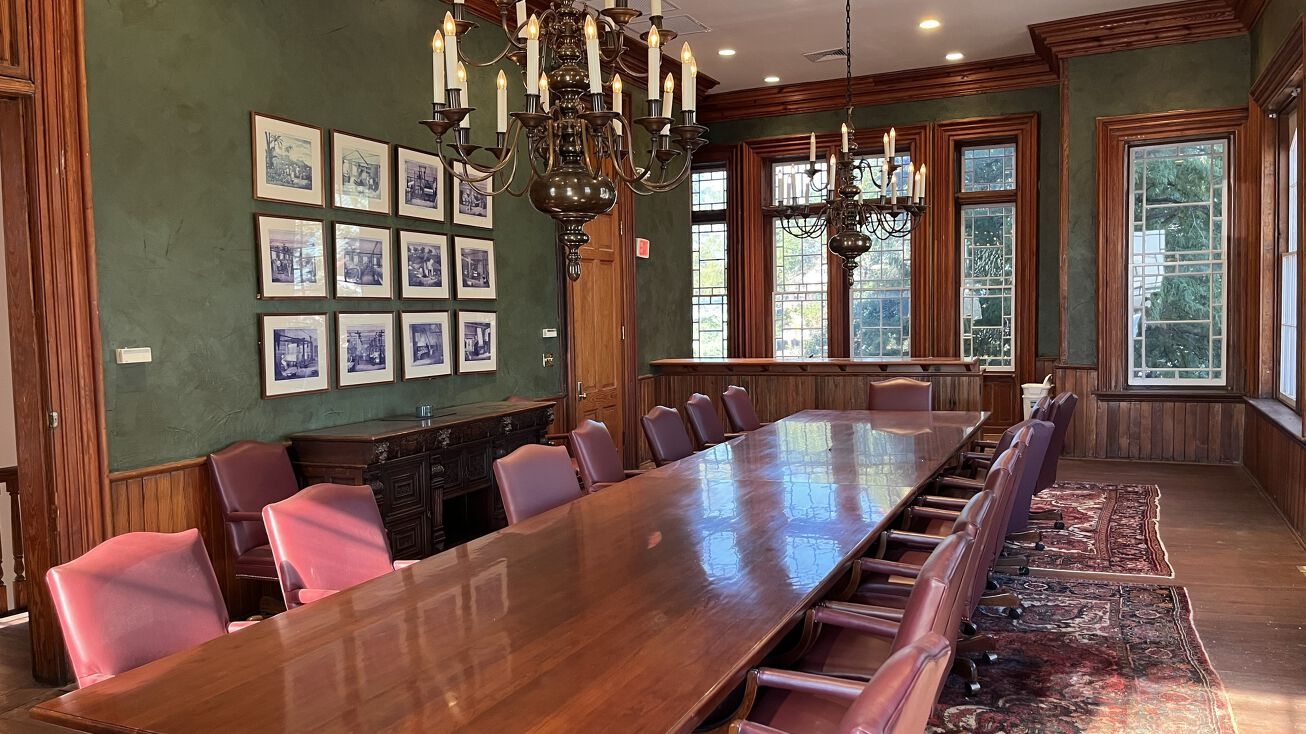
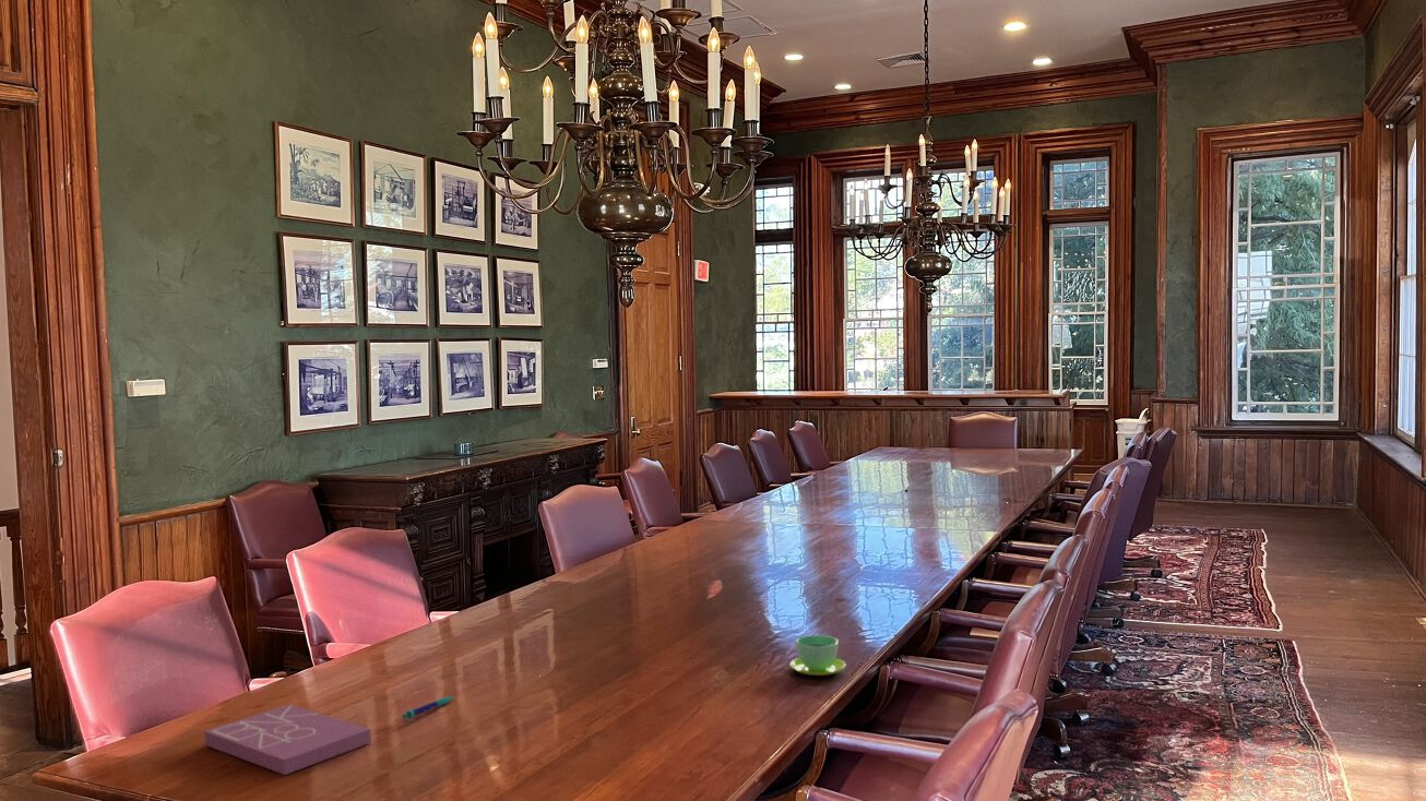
+ pen (430, 705)
+ book (287, 737)
+ cup (817, 655)
